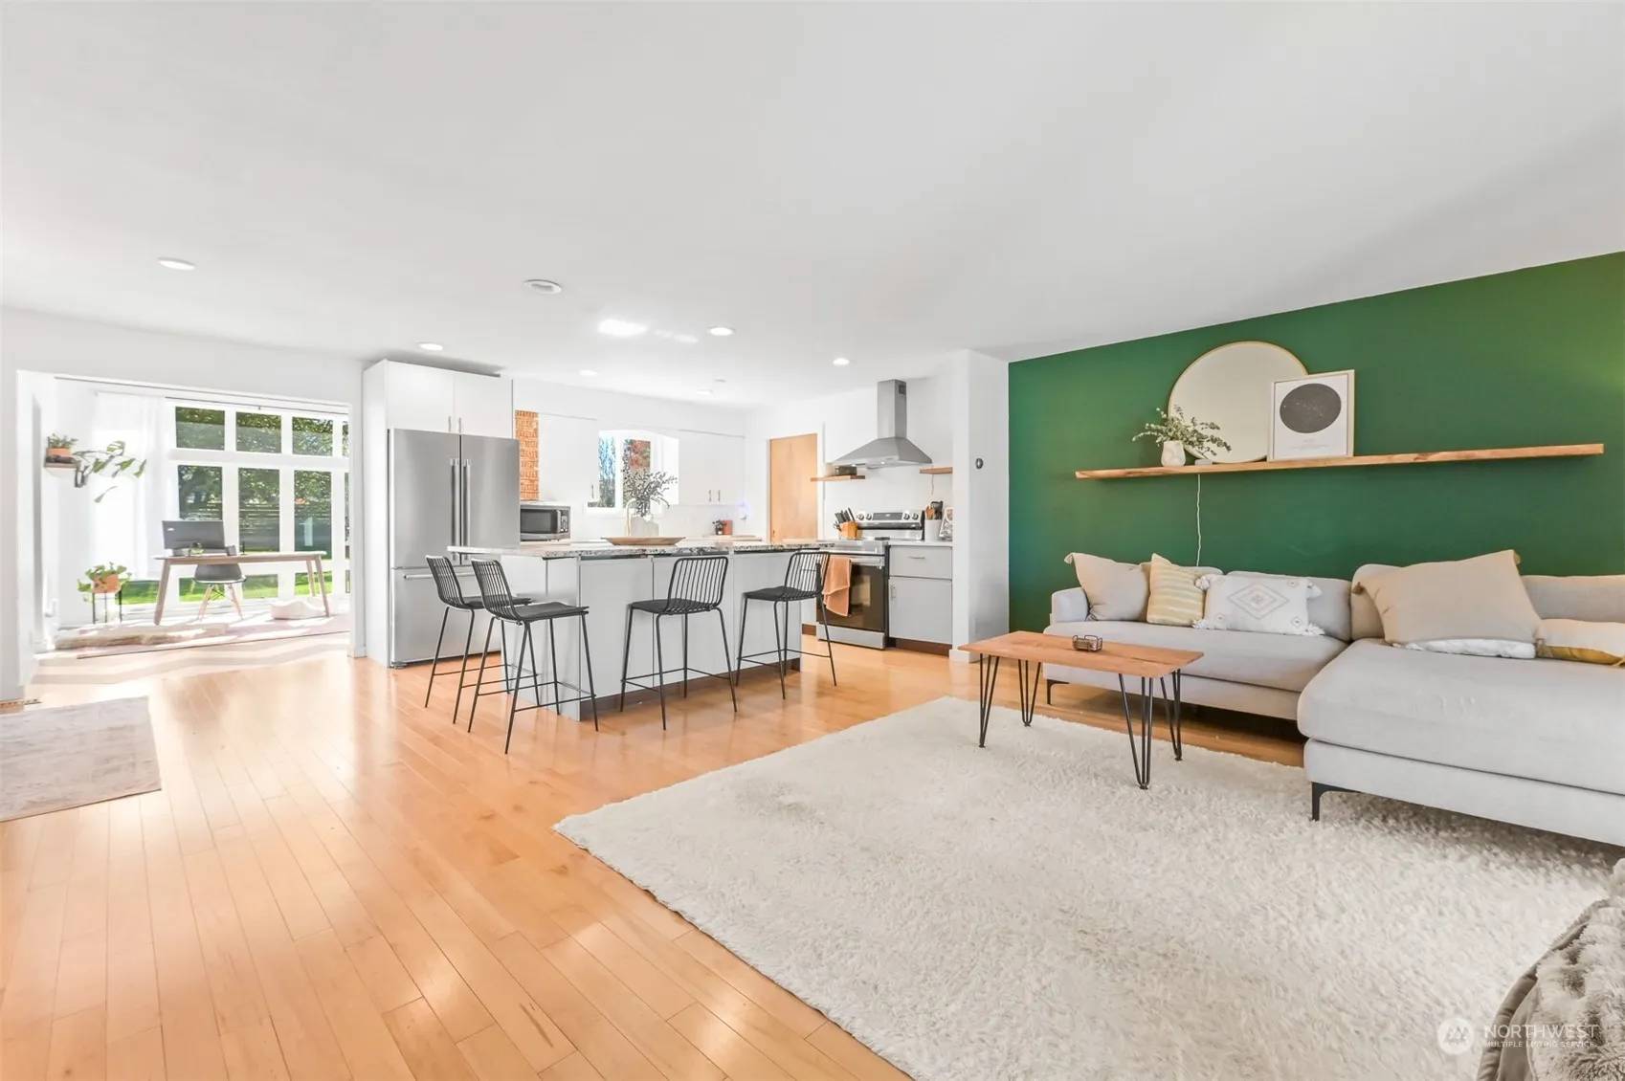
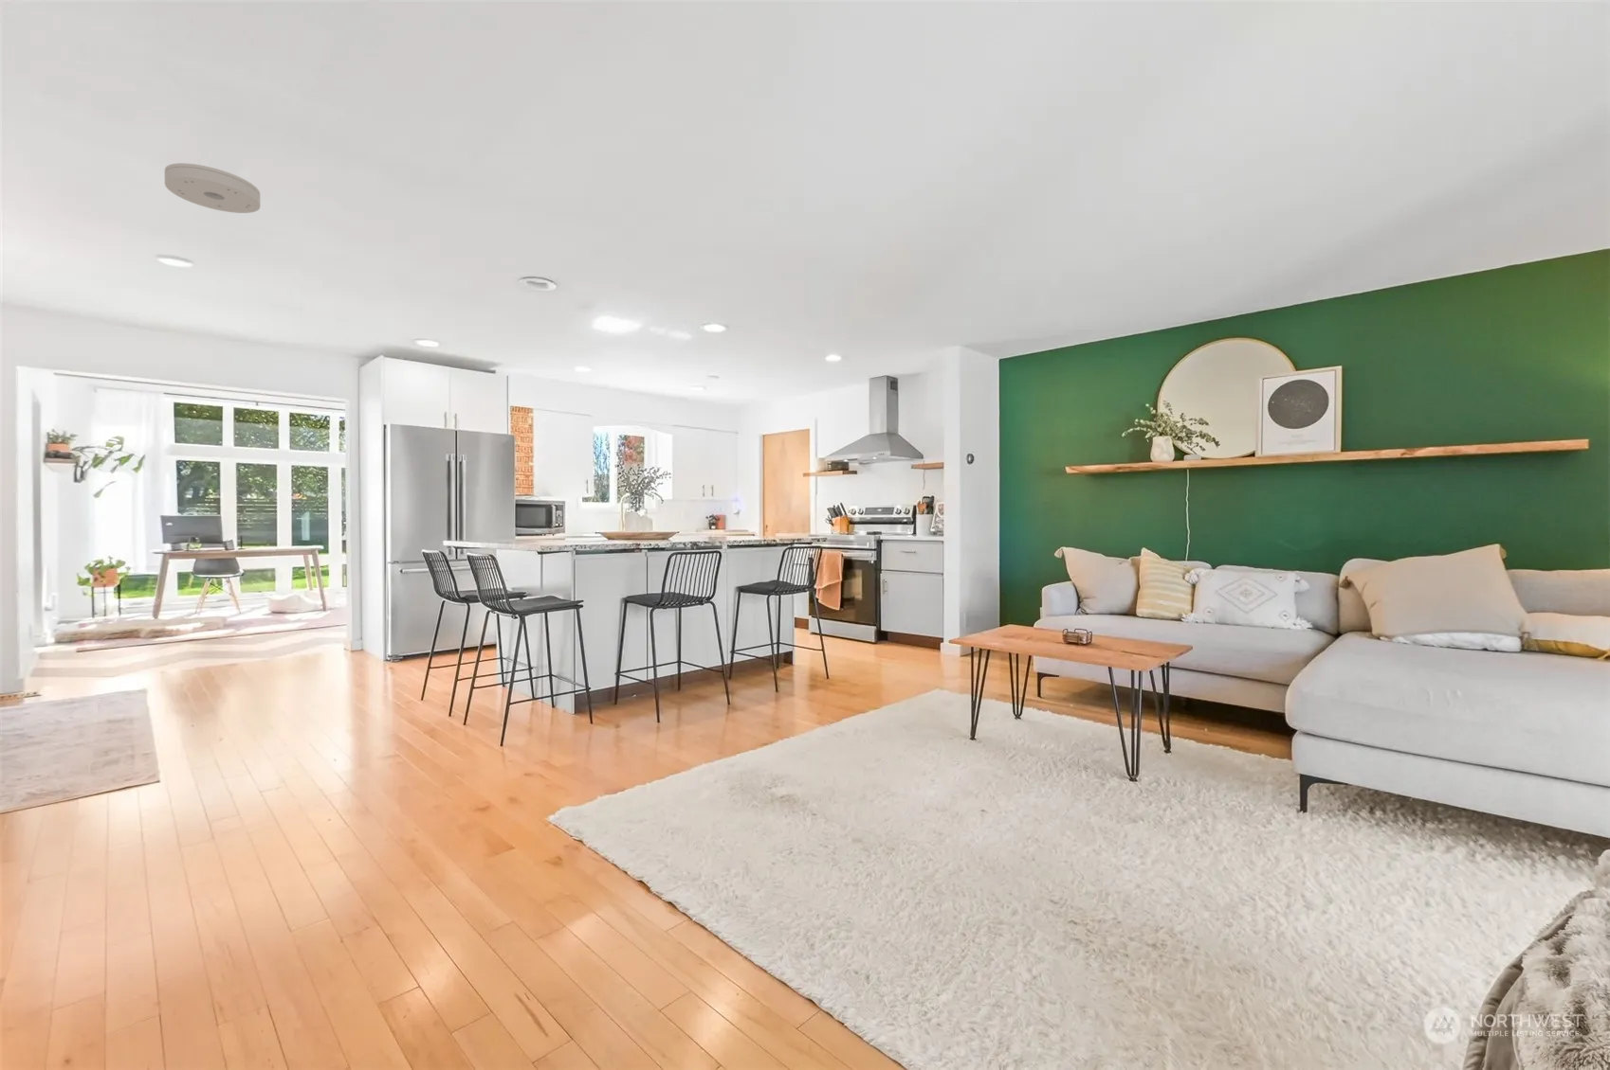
+ smoke detector (213, 190)
